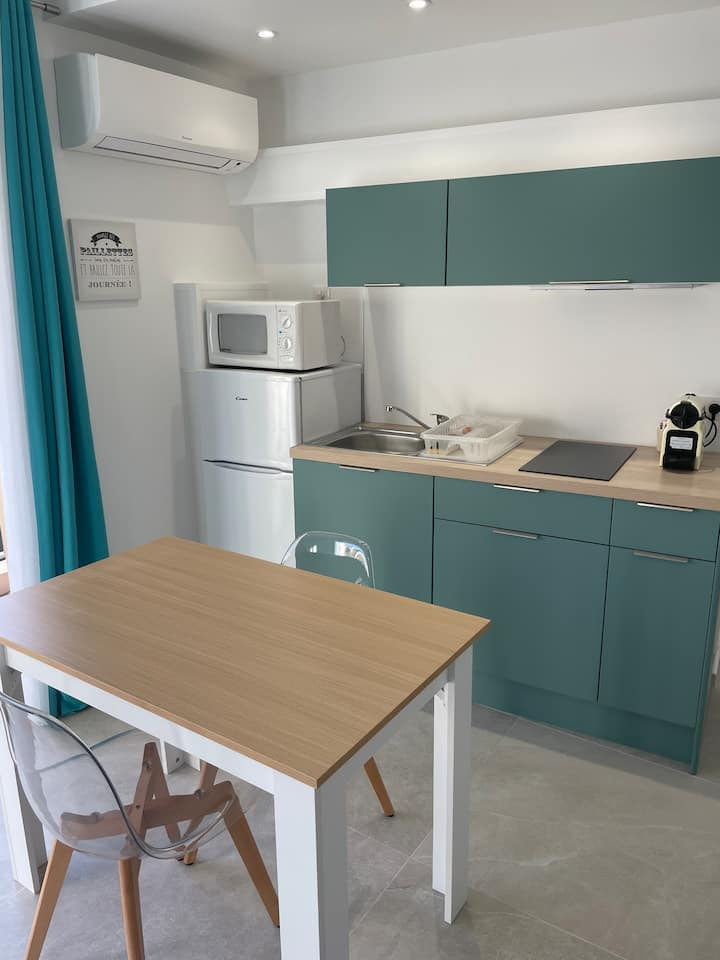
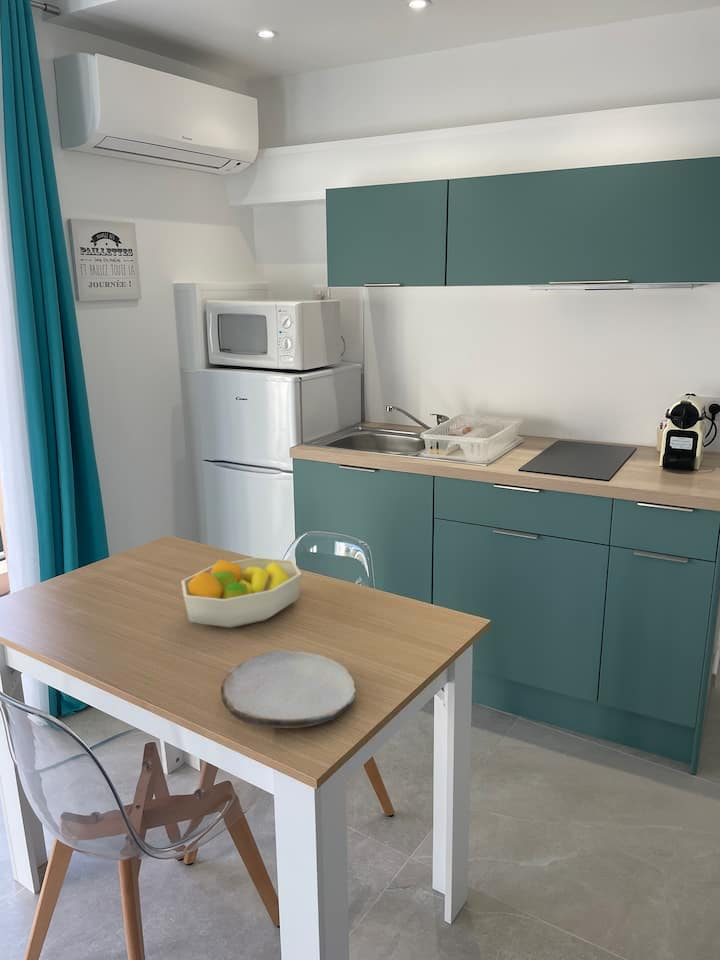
+ plate (289, 690)
+ fruit bowl (242, 586)
